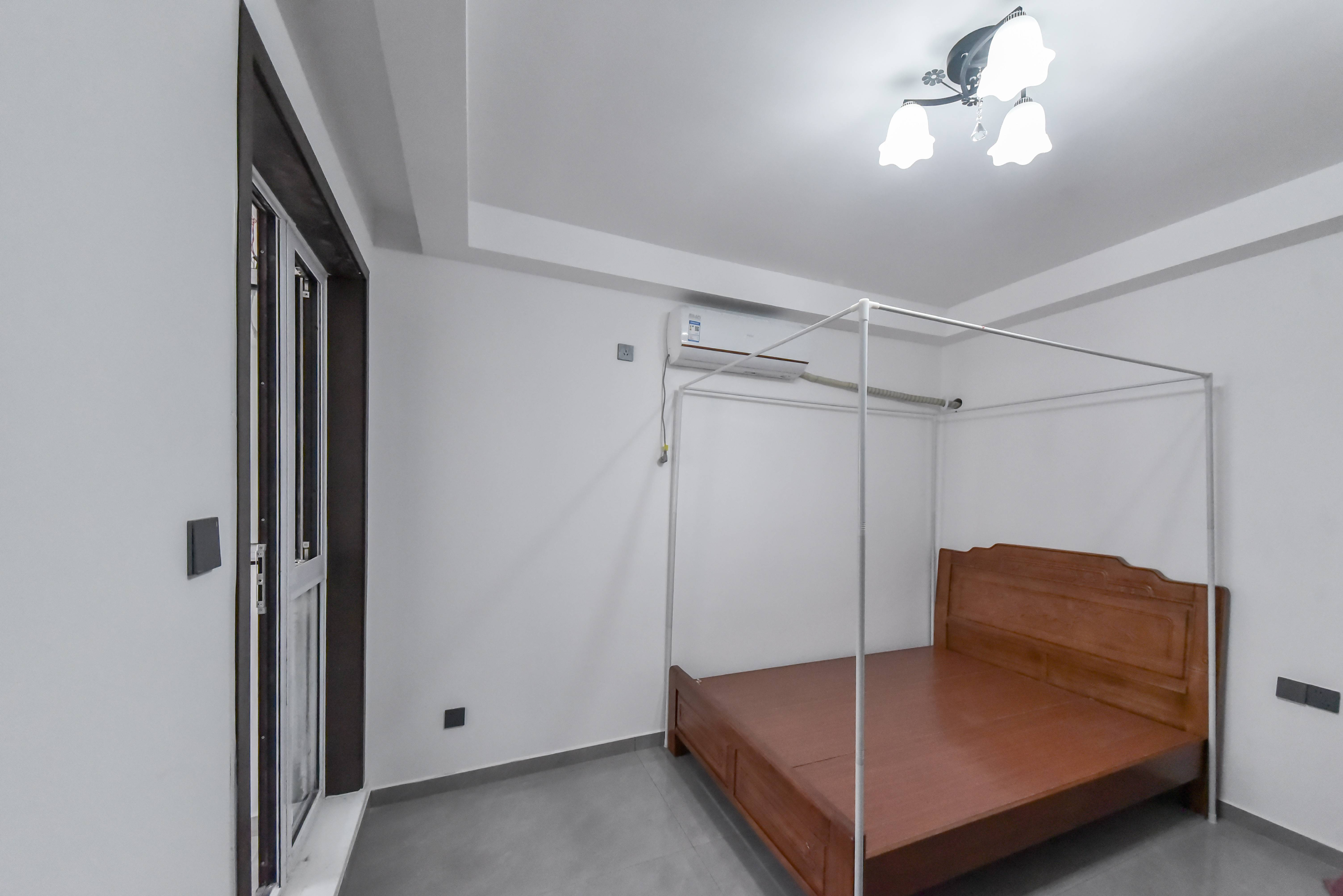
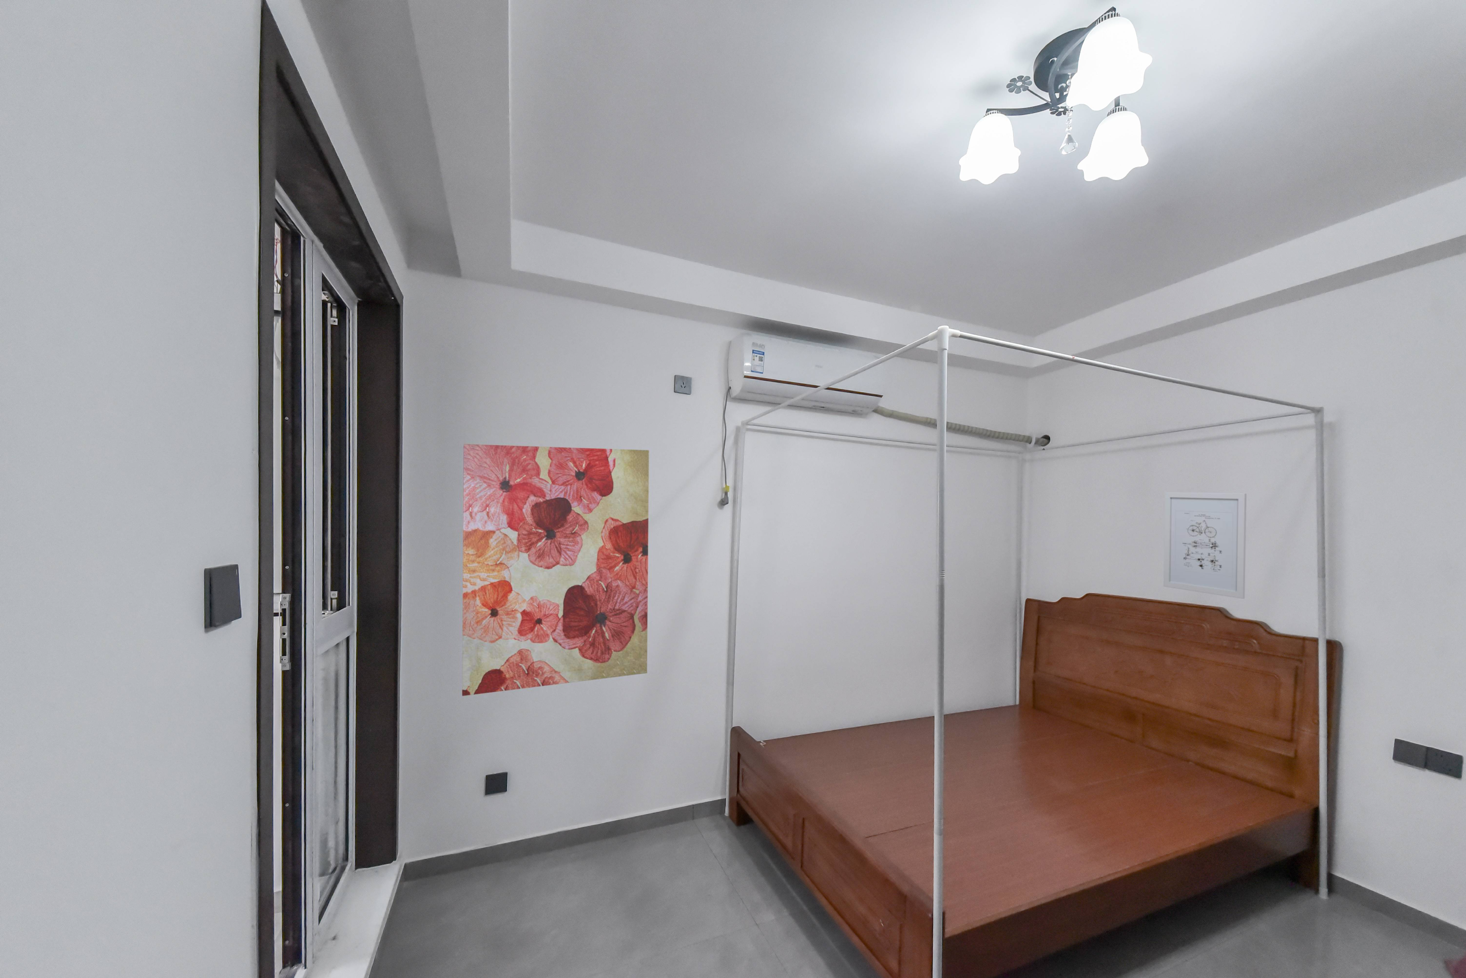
+ wall art (560, 565)
+ wall art (1203, 542)
